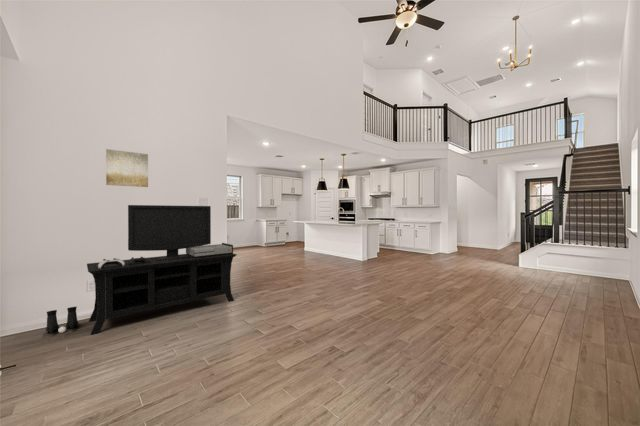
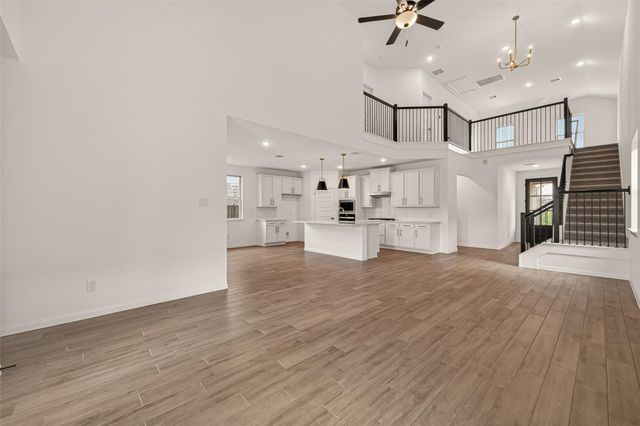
- boots (67, 317)
- media console (169, 257)
- wall art (127, 168)
